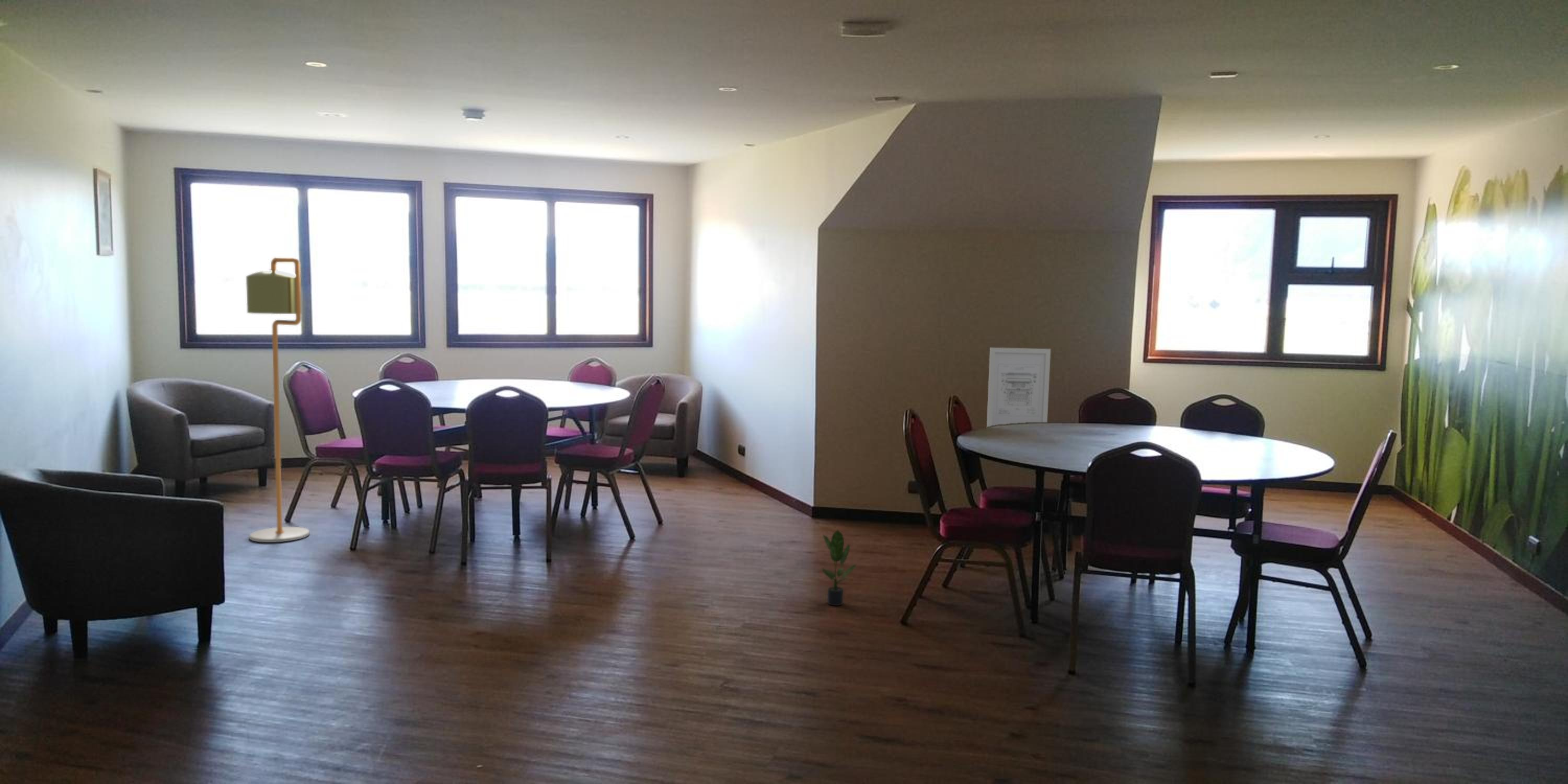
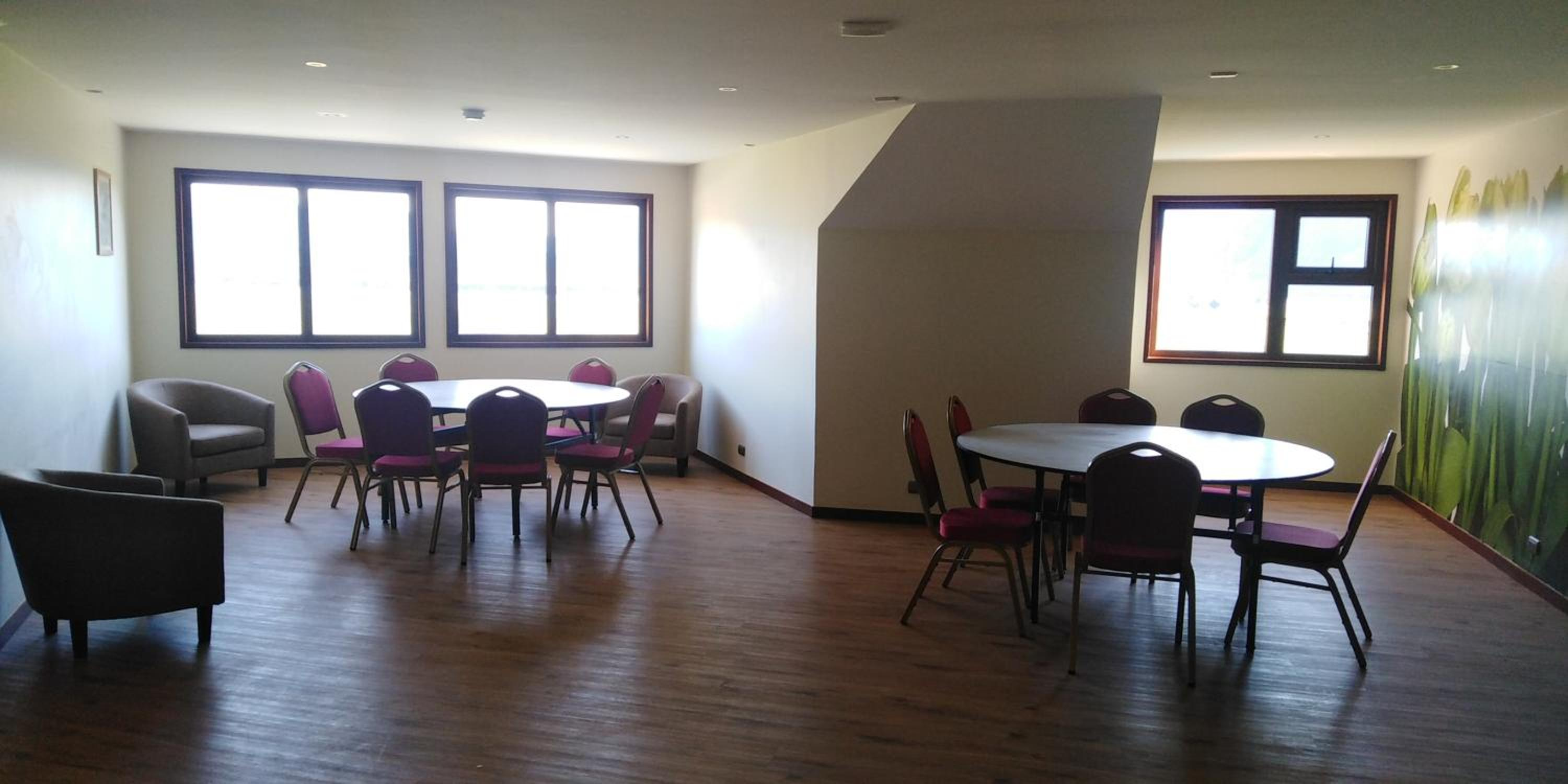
- potted plant (835, 569)
- wall art (1018, 390)
- floor lamp (279, 398)
